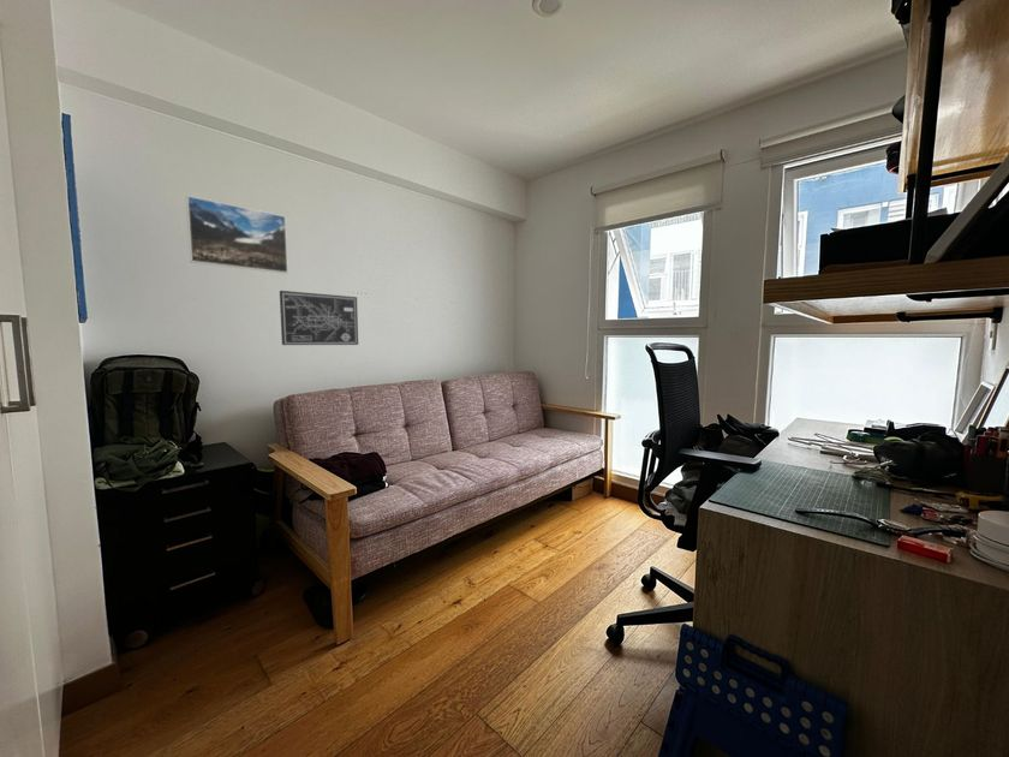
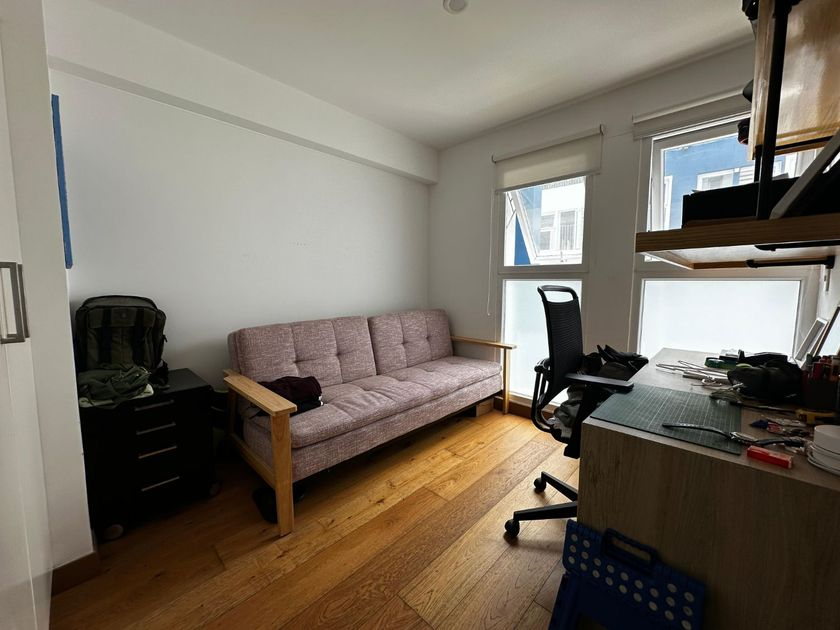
- wall art (321, 320)
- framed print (240, 237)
